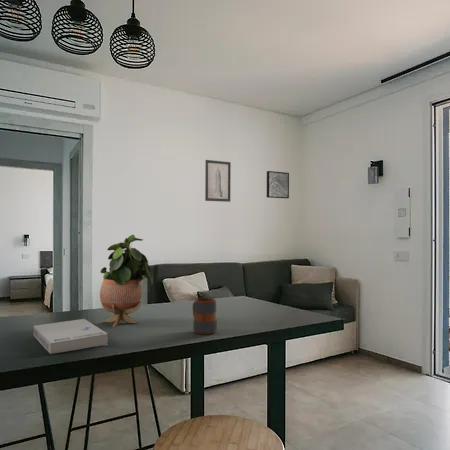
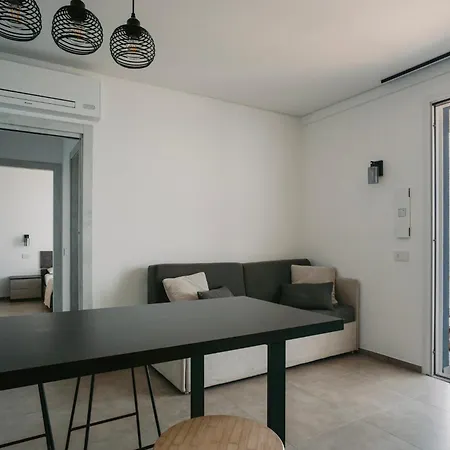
- potted plant (126, 278)
- mug (202, 314)
- wall art (218, 181)
- wall art (277, 184)
- book (69, 334)
